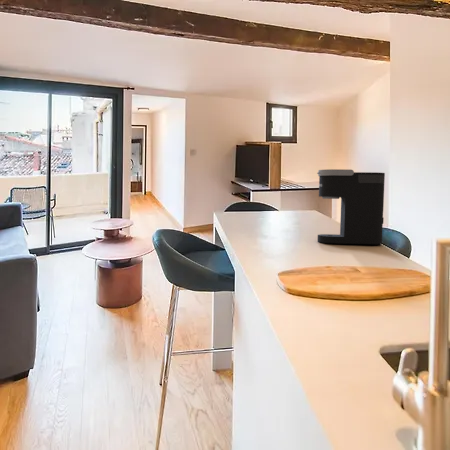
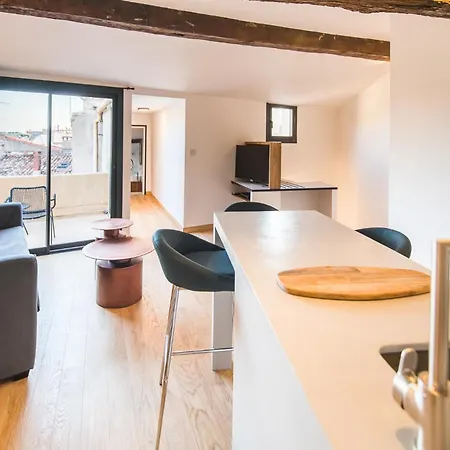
- coffee maker (349, 206)
